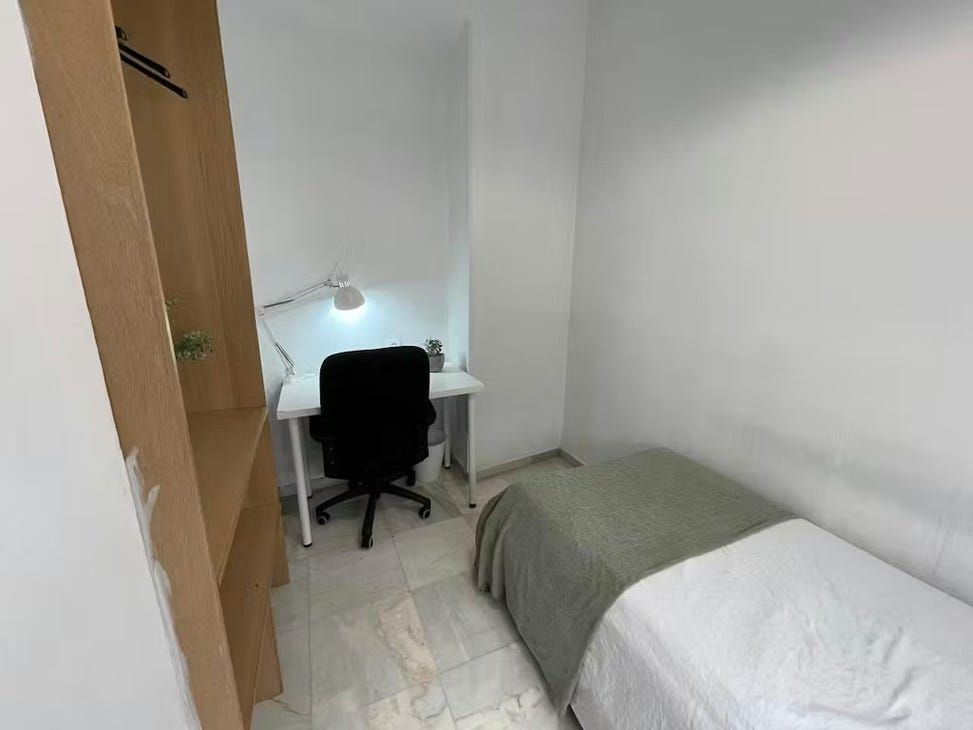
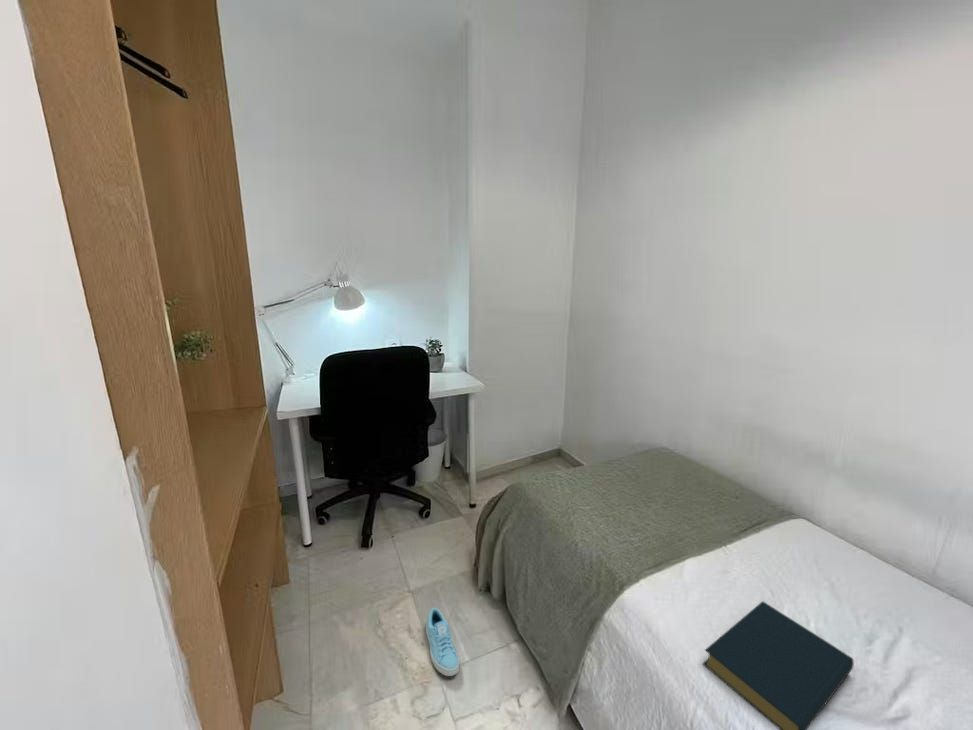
+ sneaker (440, 638)
+ hardback book (777, 661)
